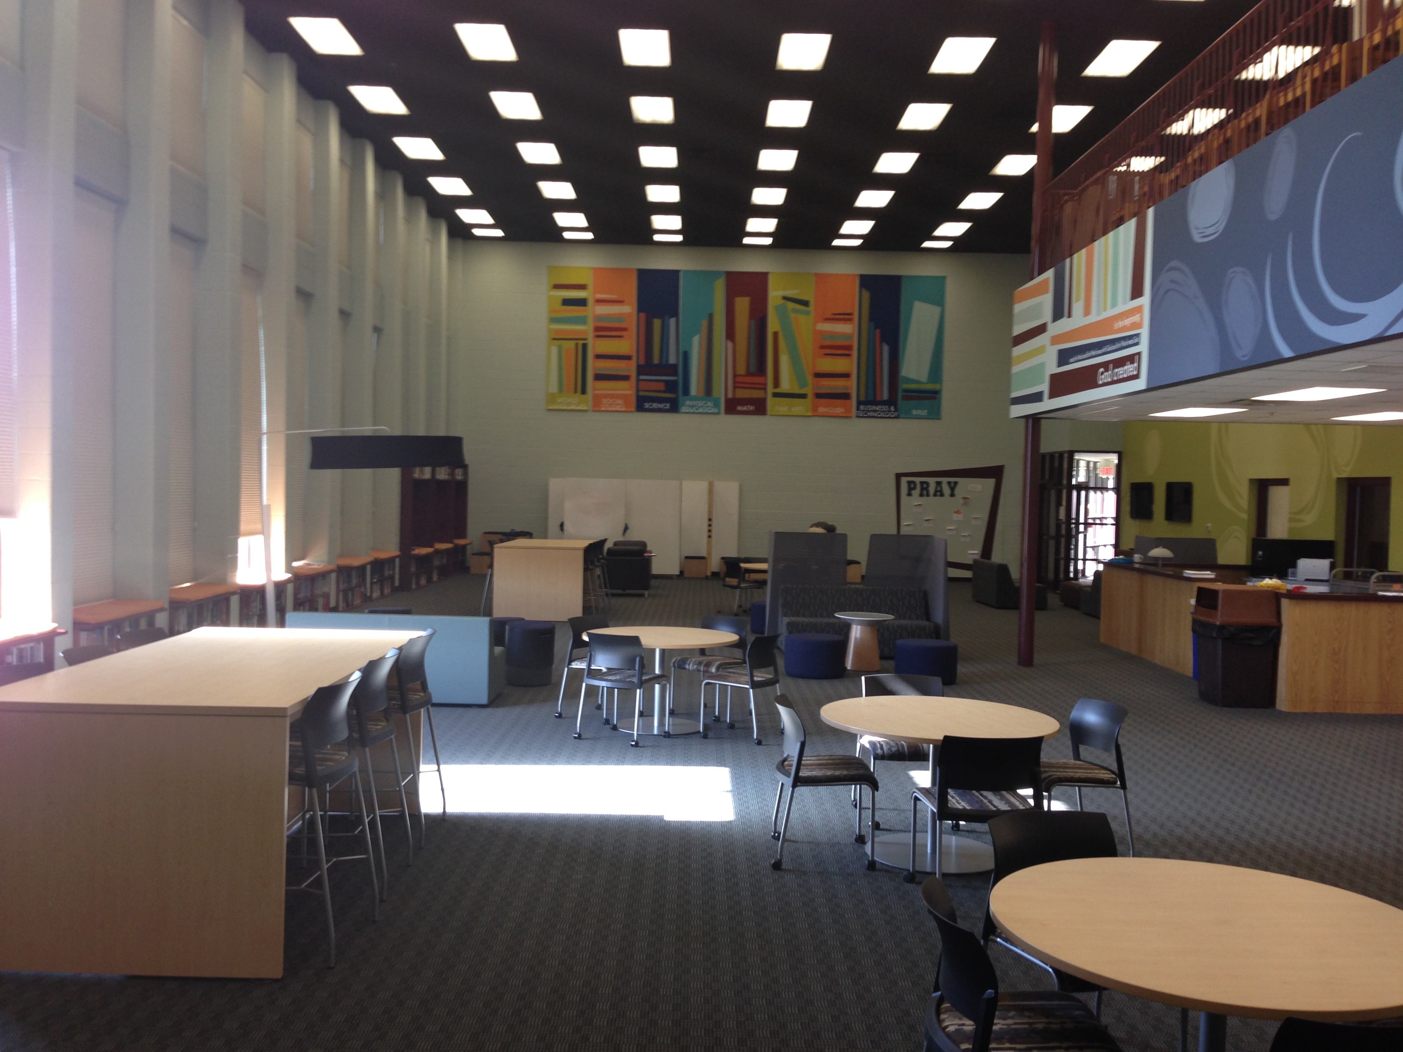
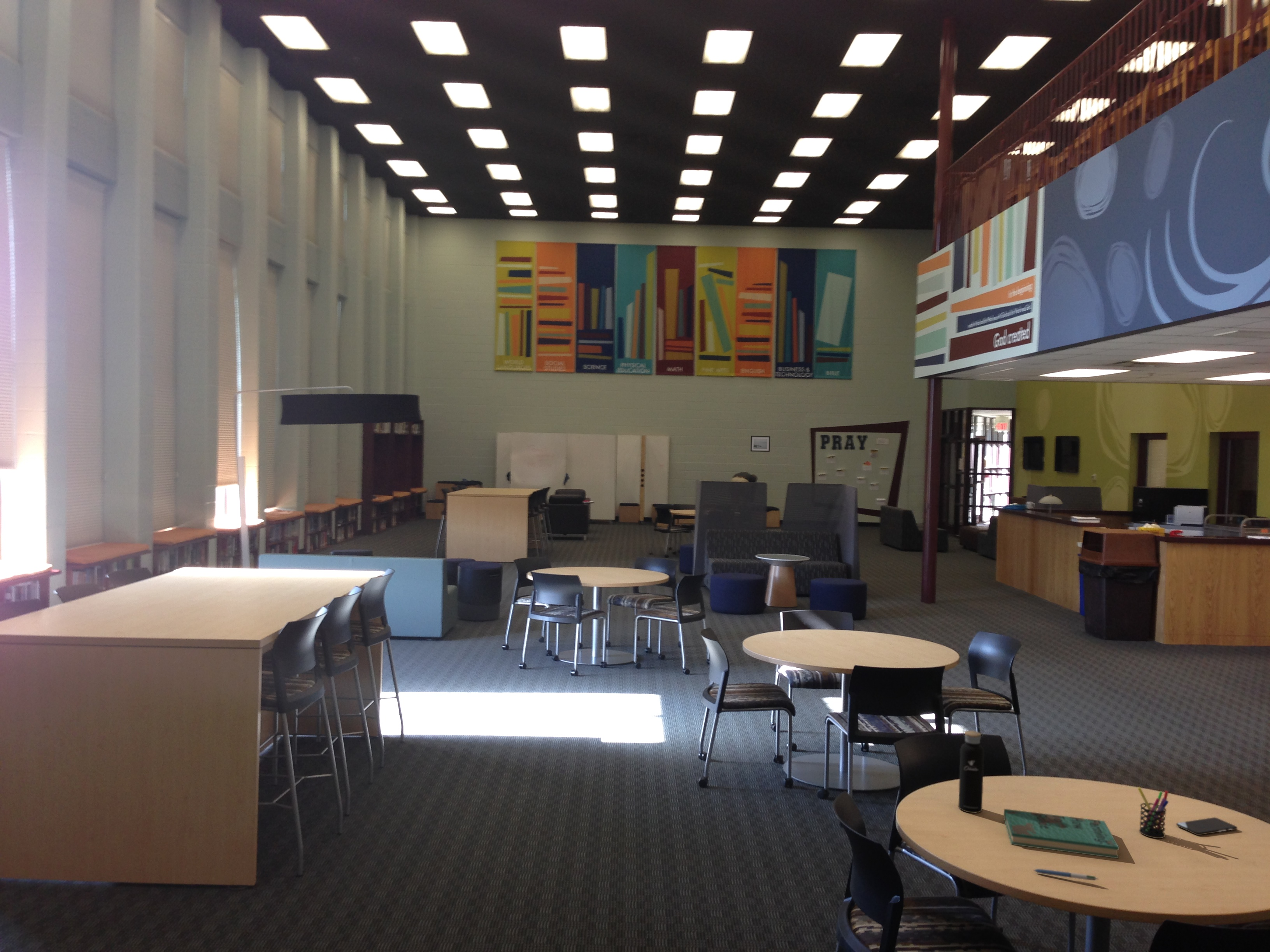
+ pen (1065, 874)
+ smartphone (1207, 826)
+ pen holder (1156, 810)
+ wall art (760, 444)
+ water bottle (972, 767)
+ book (1058, 831)
